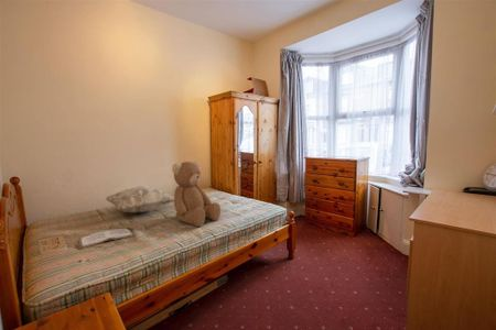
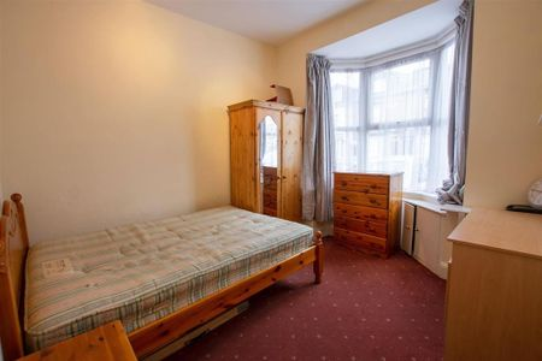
- decorative pillow (141, 198)
- book (107, 235)
- teddy bear (193, 190)
